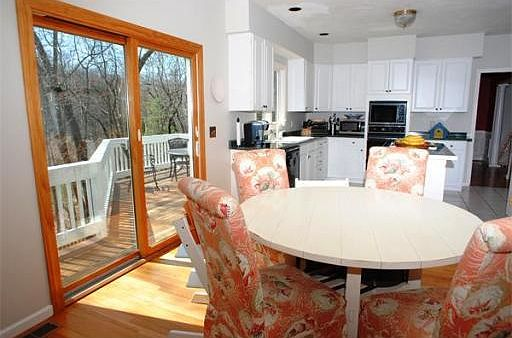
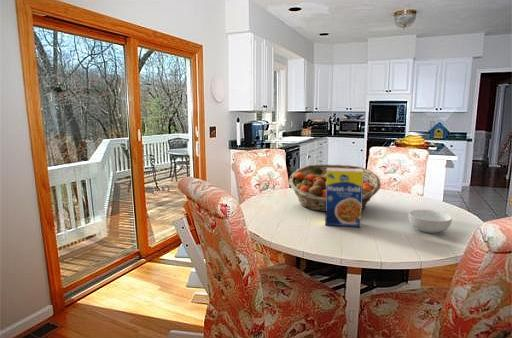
+ cereal bowl (429, 222)
+ legume (343, 197)
+ fruit basket (325, 187)
